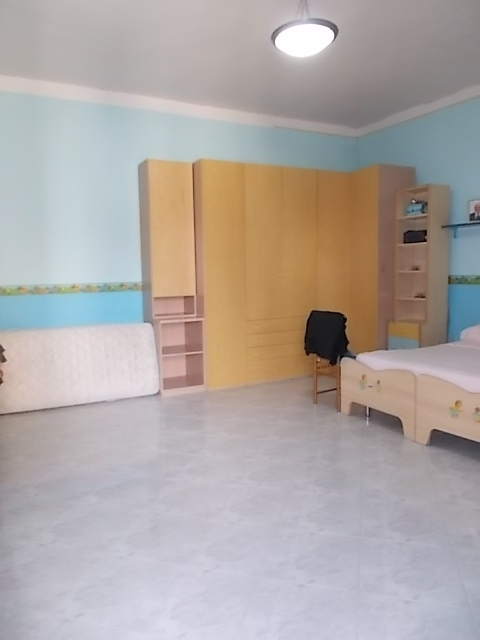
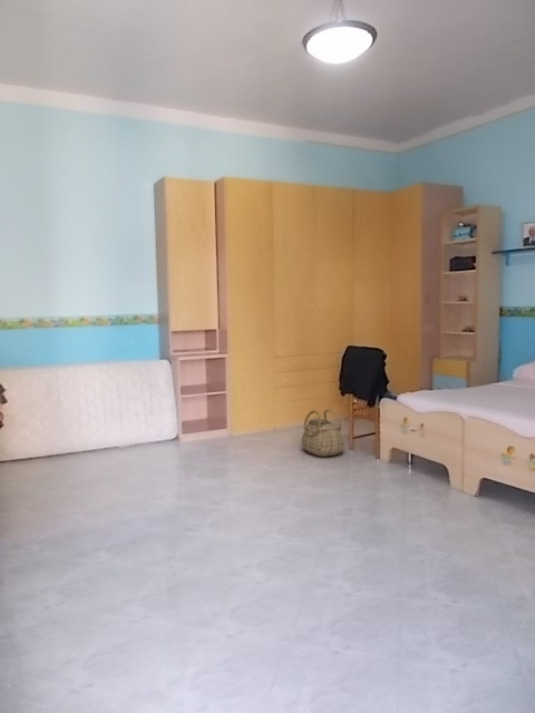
+ basket (322, 431)
